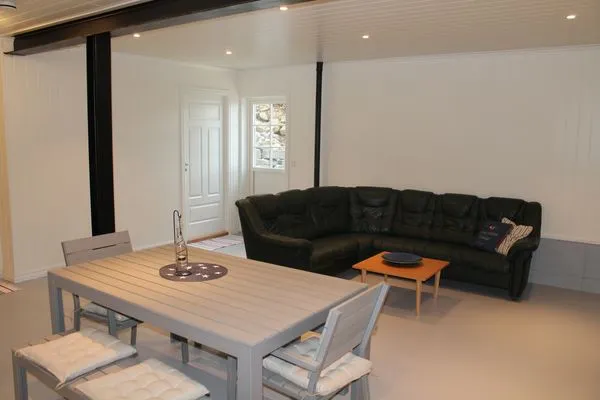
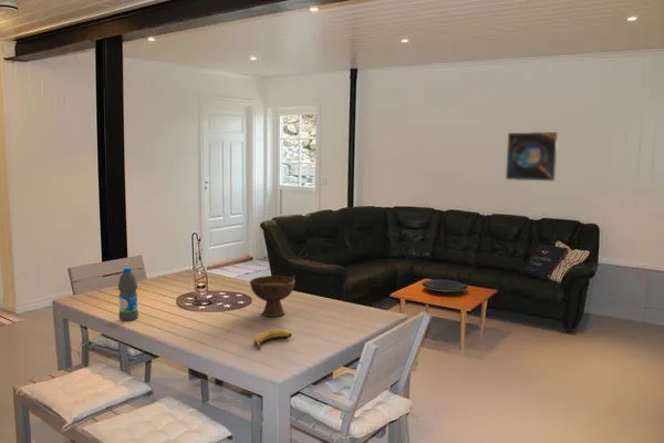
+ water bottle (127, 293)
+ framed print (530, 156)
+ bowl (272, 295)
+ banana (269, 338)
